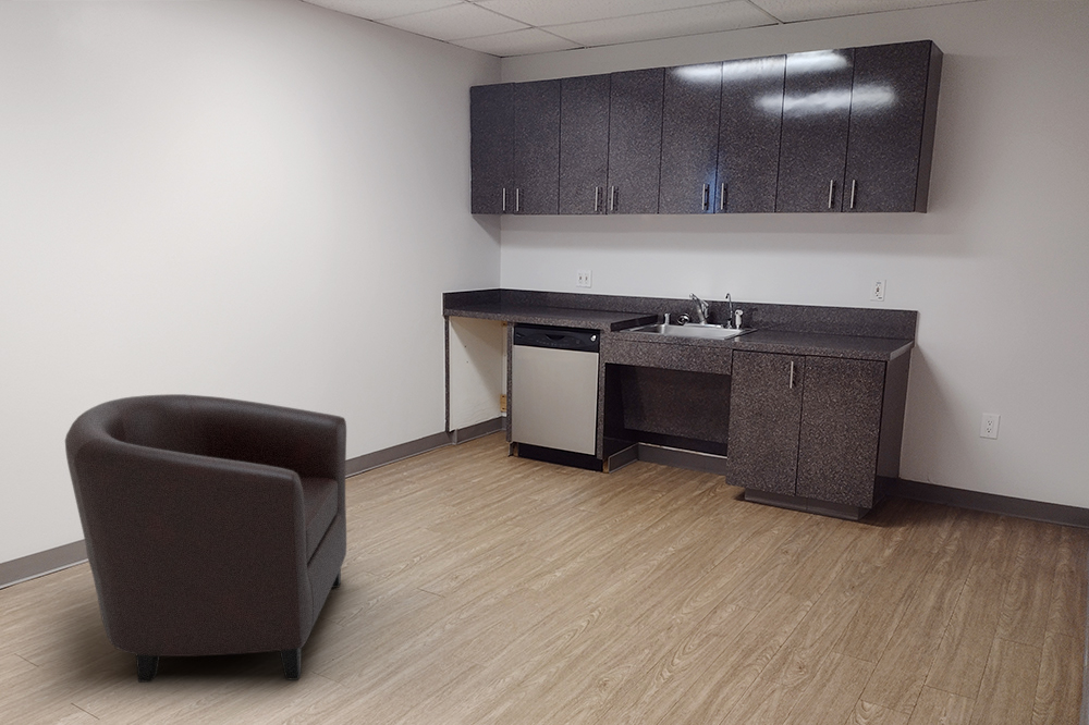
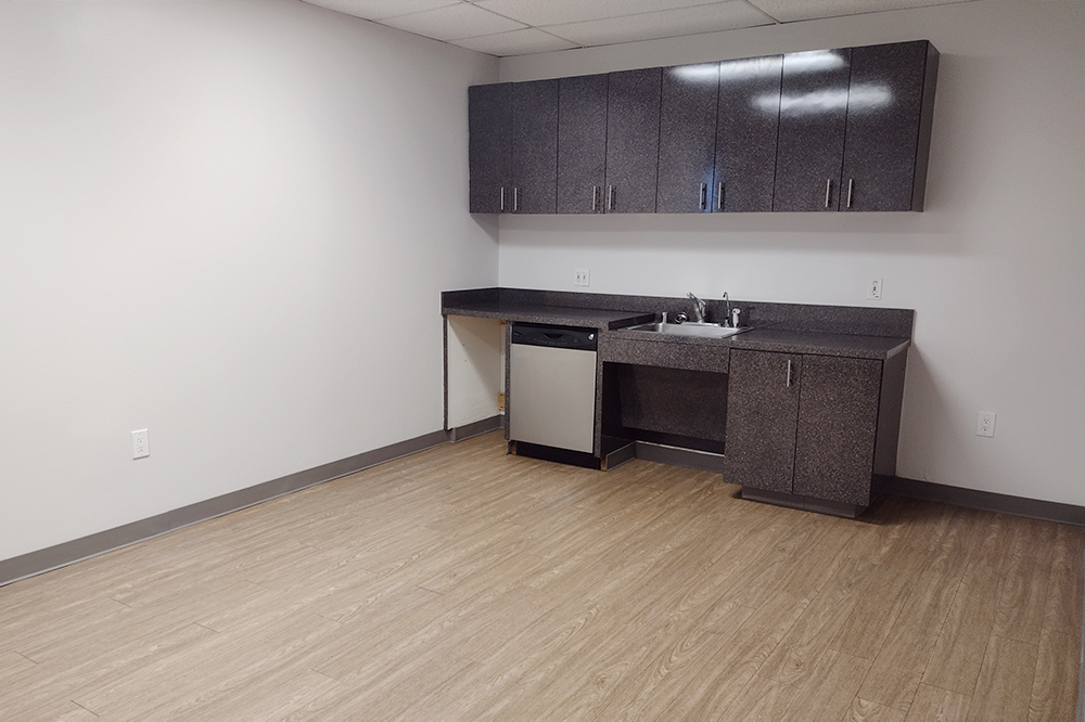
- chair (215, 518)
